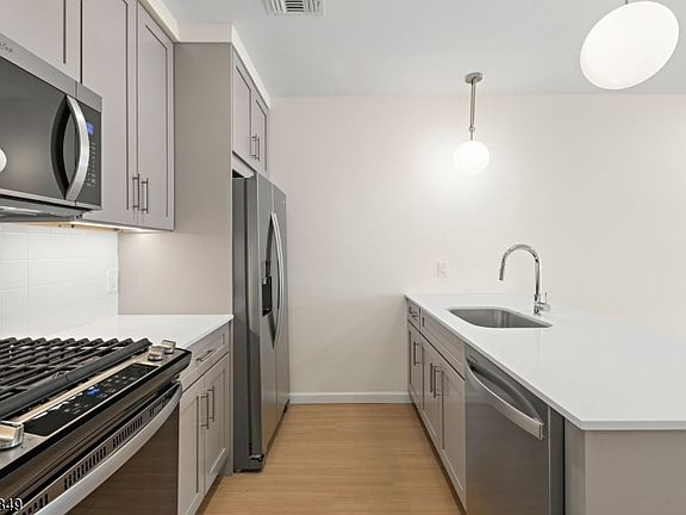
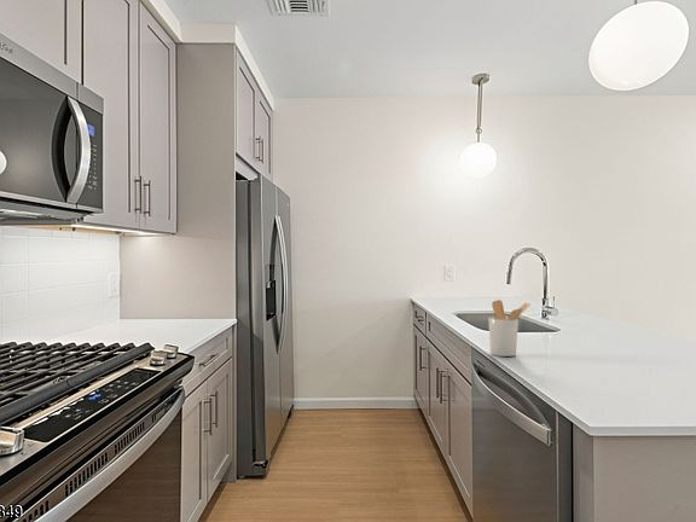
+ utensil holder (510, 327)
